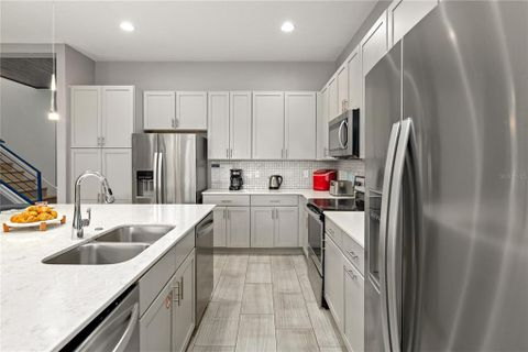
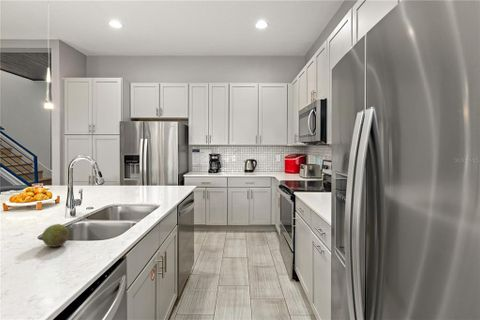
+ fruit (55, 234)
